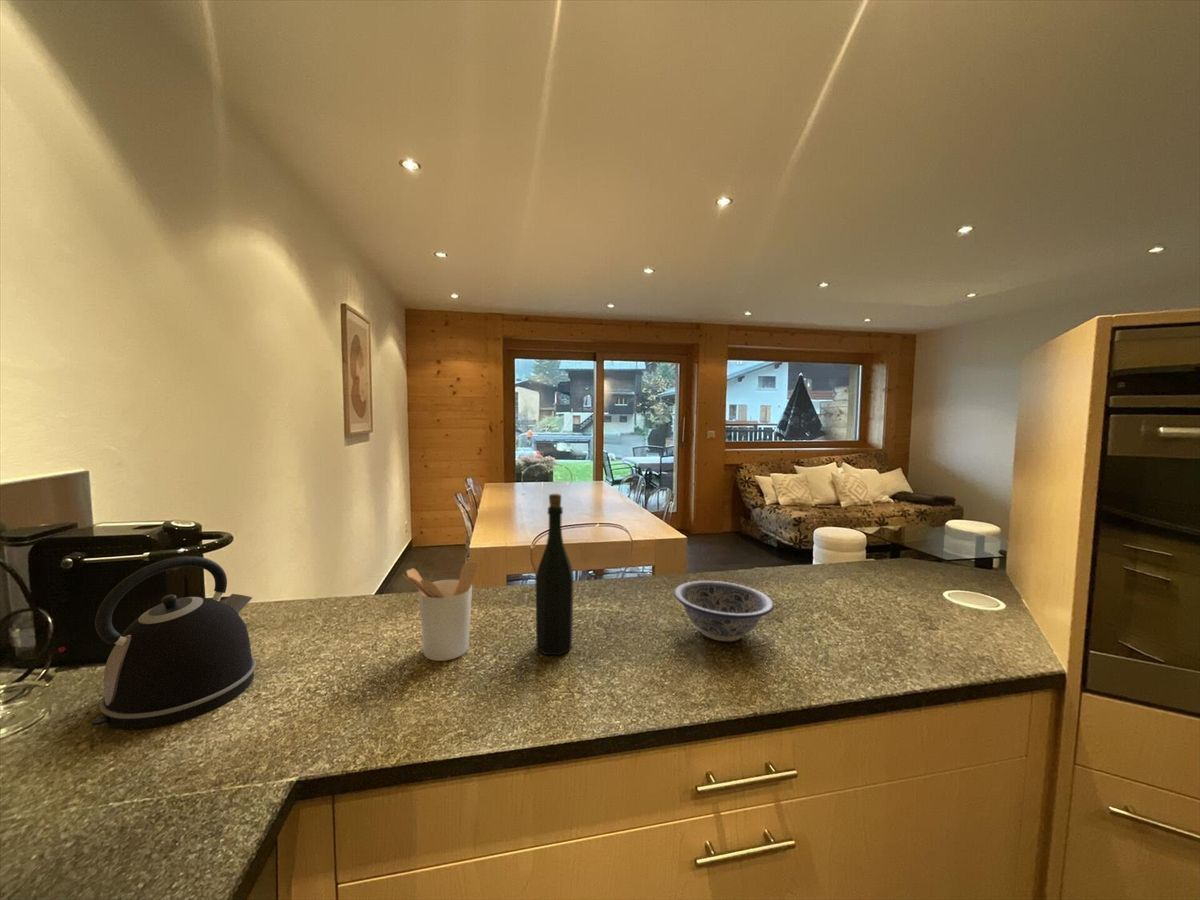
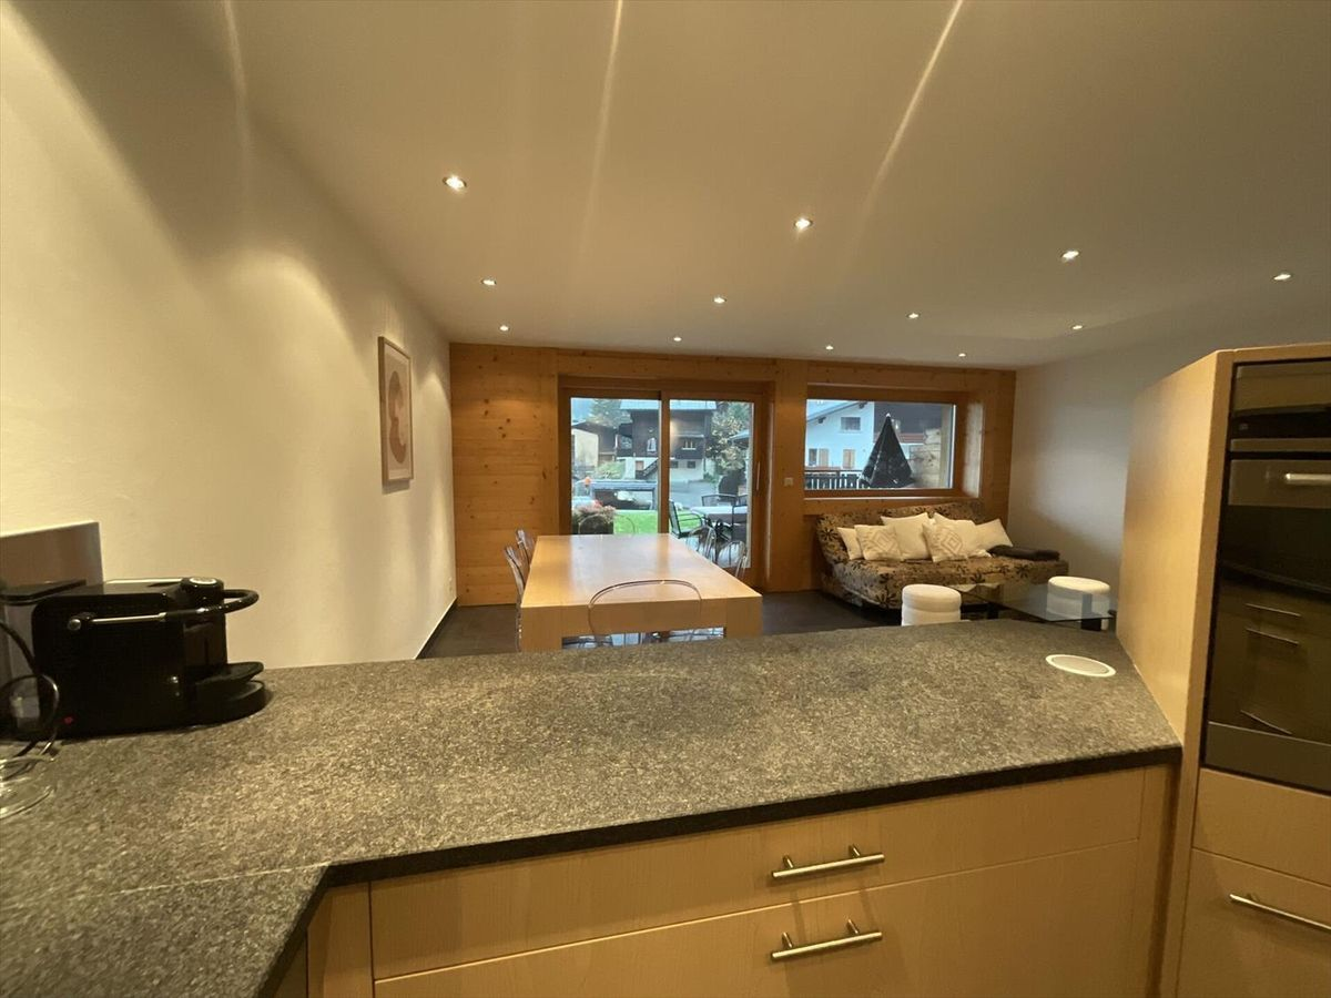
- bottle (554, 571)
- utensil holder (437, 609)
- kettle (180, 626)
- bowl (722, 613)
